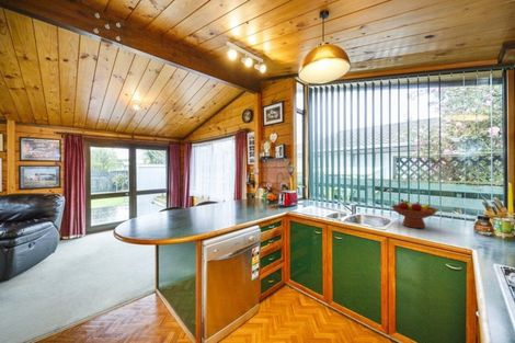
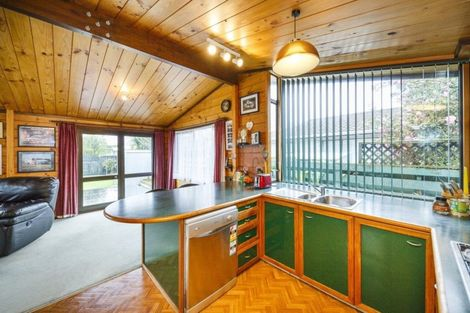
- fruit bowl (413, 213)
